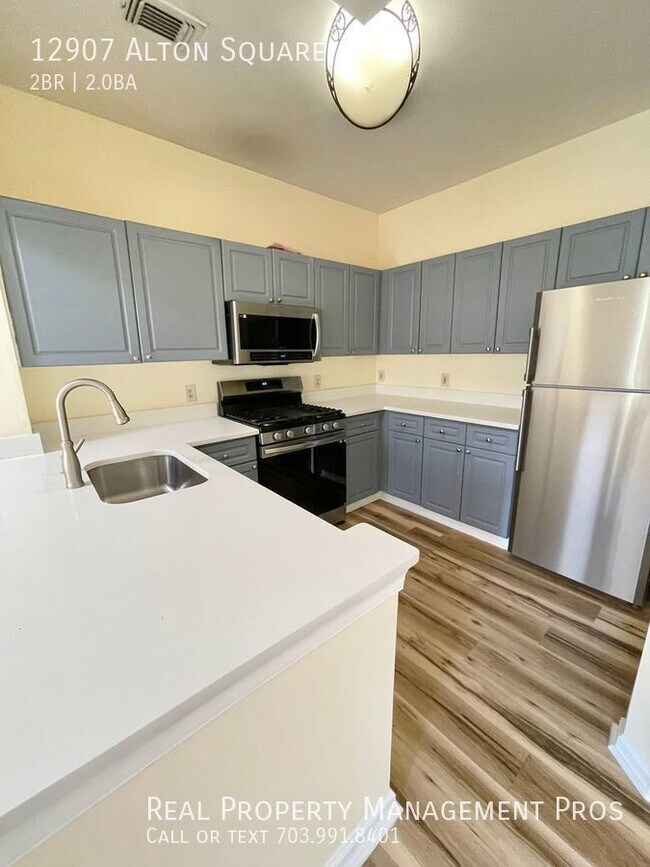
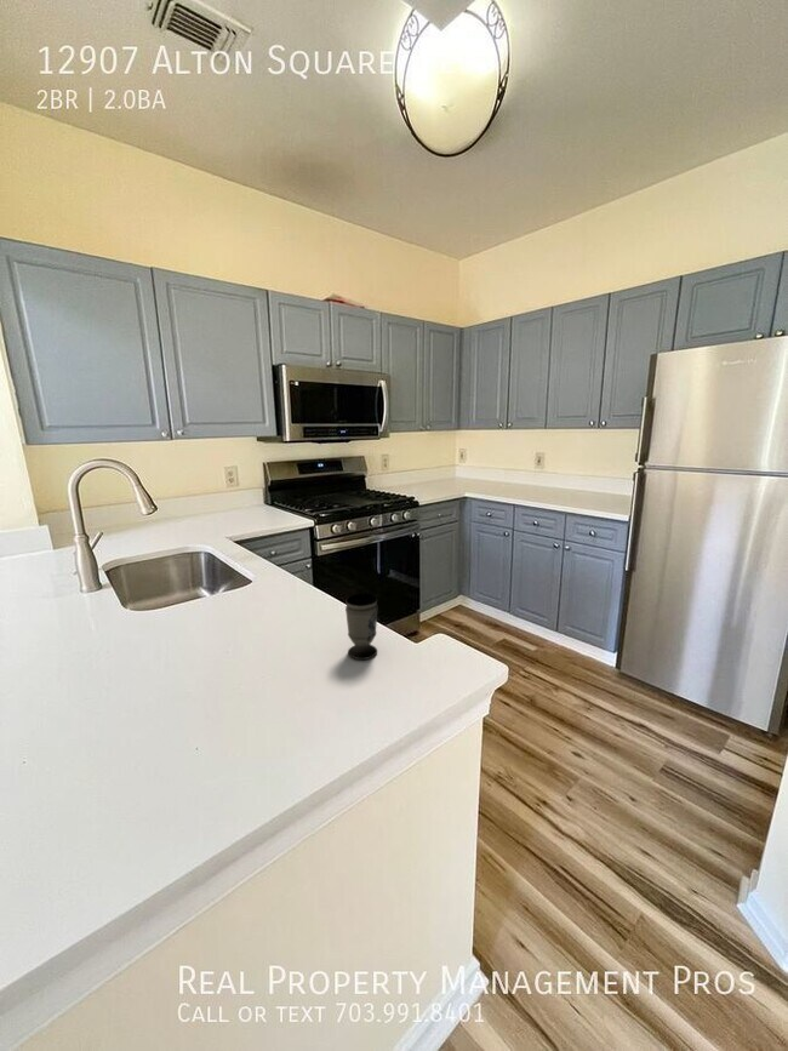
+ cup (361, 626)
